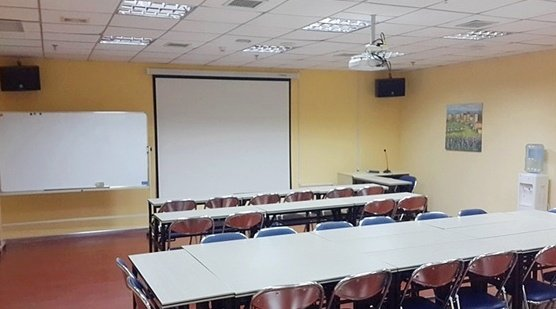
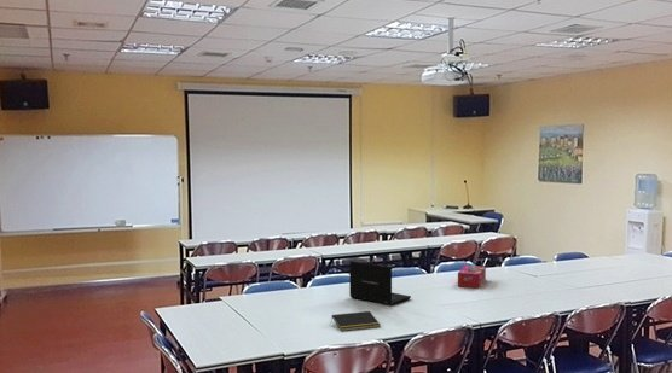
+ tissue box (471, 275)
+ notepad (355, 320)
+ laptop (380, 280)
